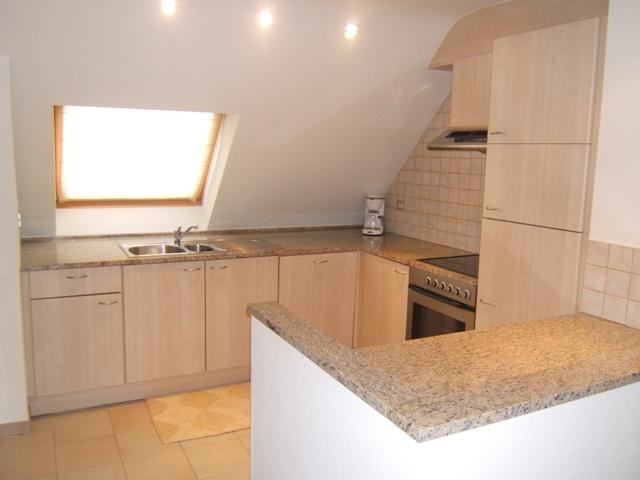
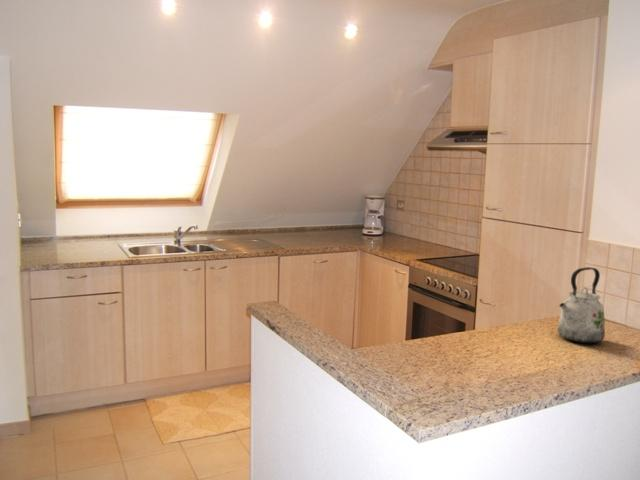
+ kettle (578, 304)
